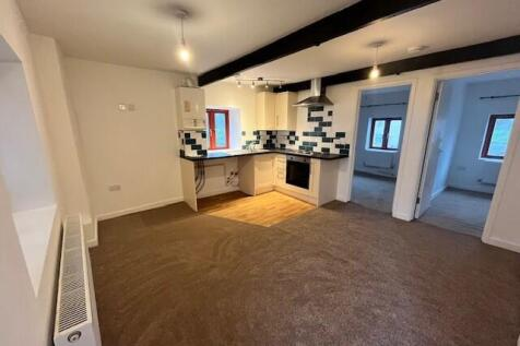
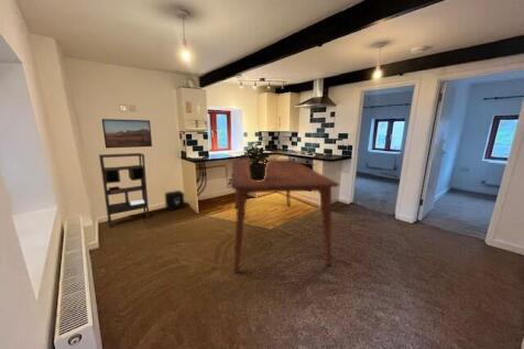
+ air purifier (175, 199)
+ potted plant (255, 161)
+ dining table (271, 192)
+ bookshelf (125, 188)
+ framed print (128, 133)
